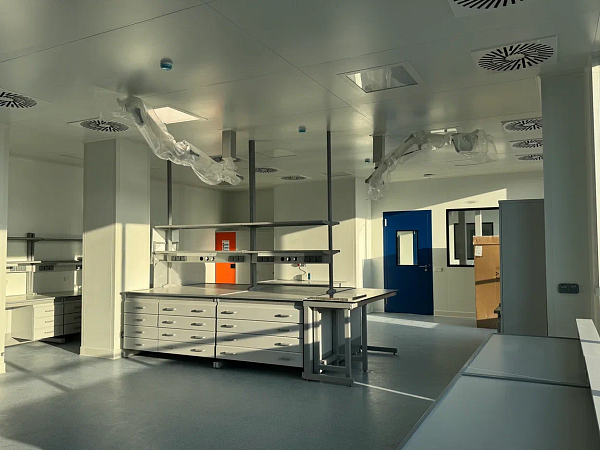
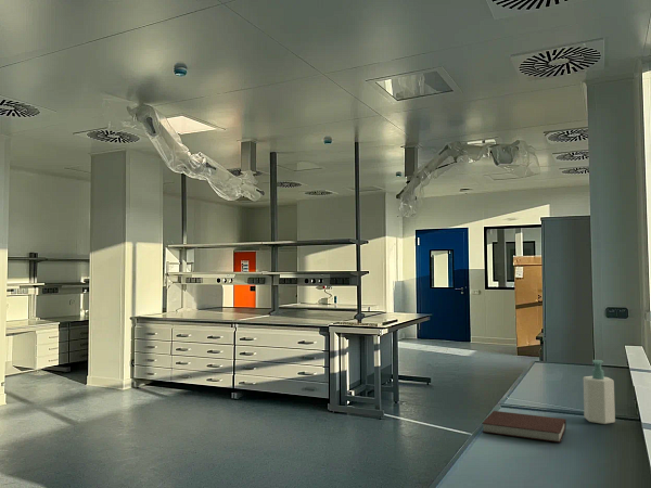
+ notebook (524, 425)
+ soap bottle (598, 389)
